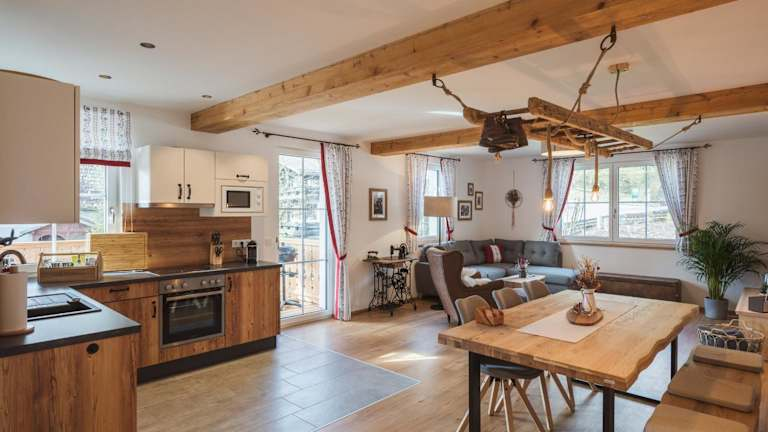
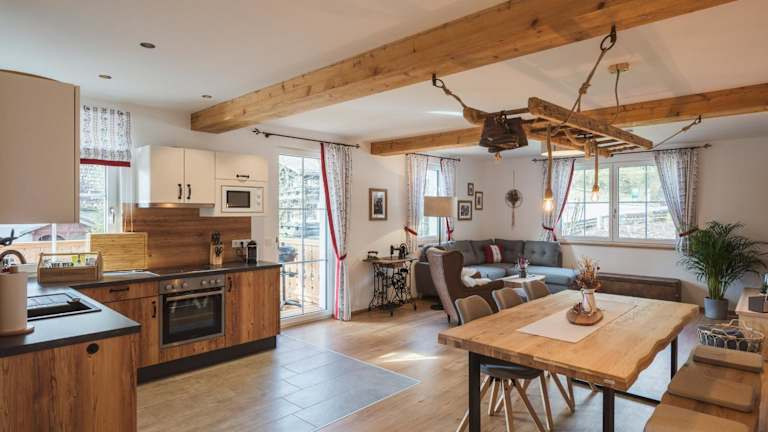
- wooden bowl (489, 315)
